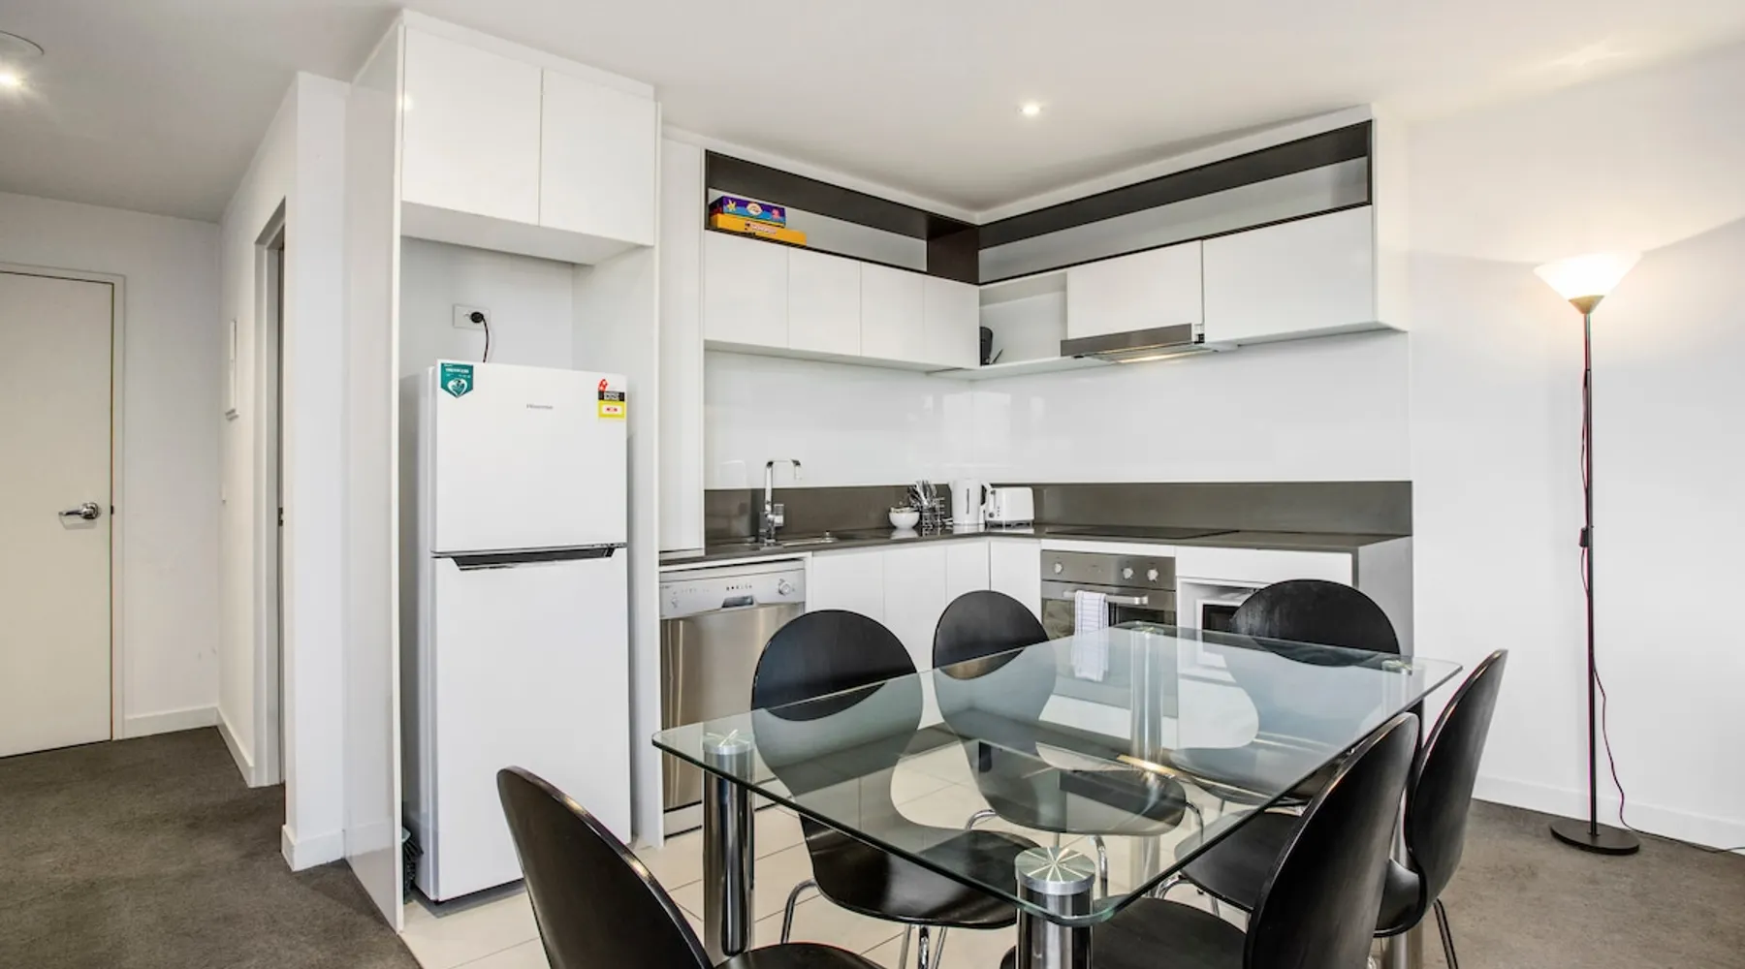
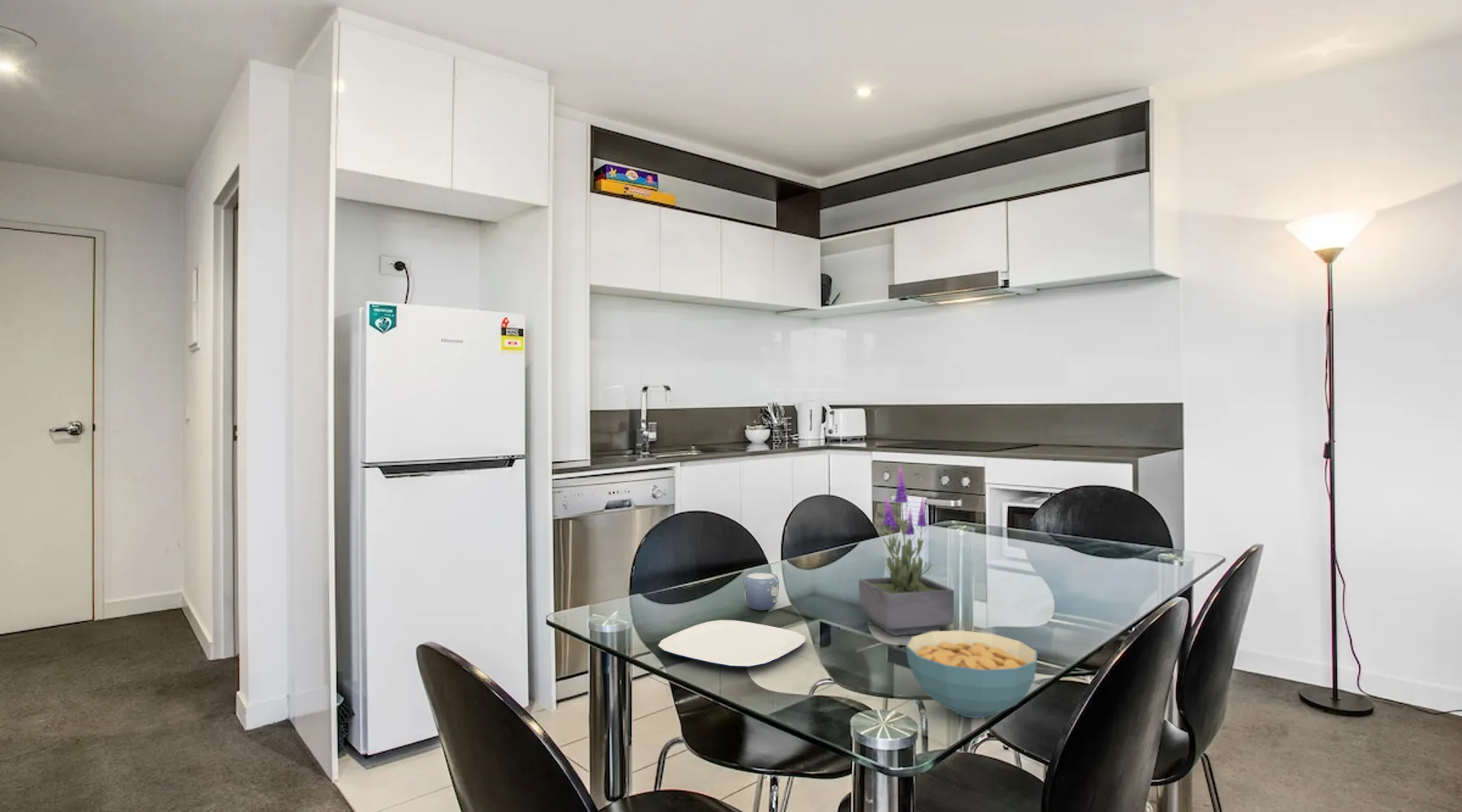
+ mug (763, 590)
+ potted plant (905, 545)
+ cereal bowl (971, 679)
+ plate (733, 644)
